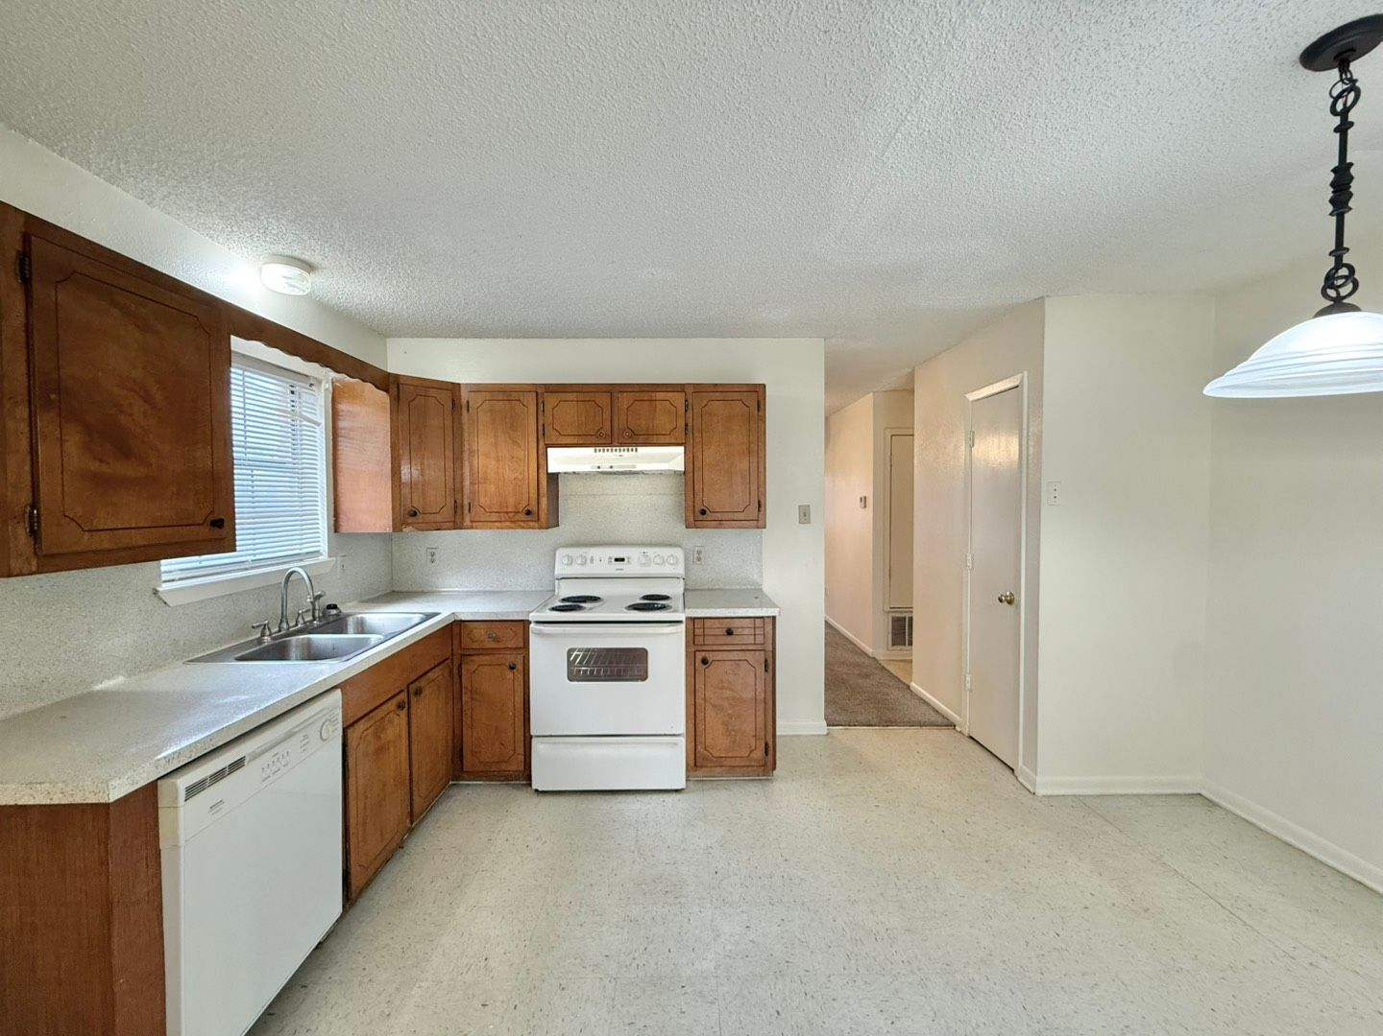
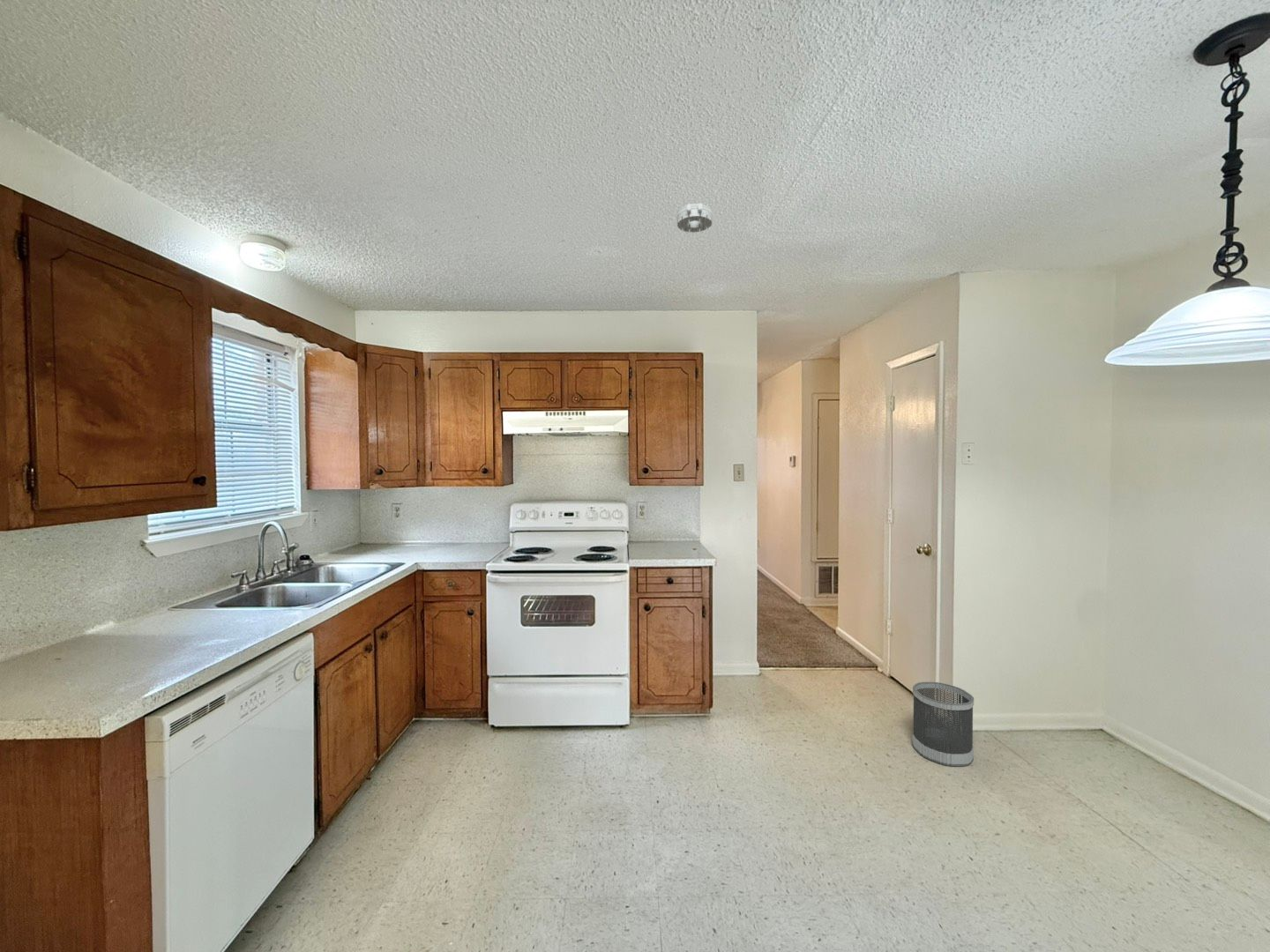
+ smoke detector (694, 217)
+ wastebasket (942, 722)
